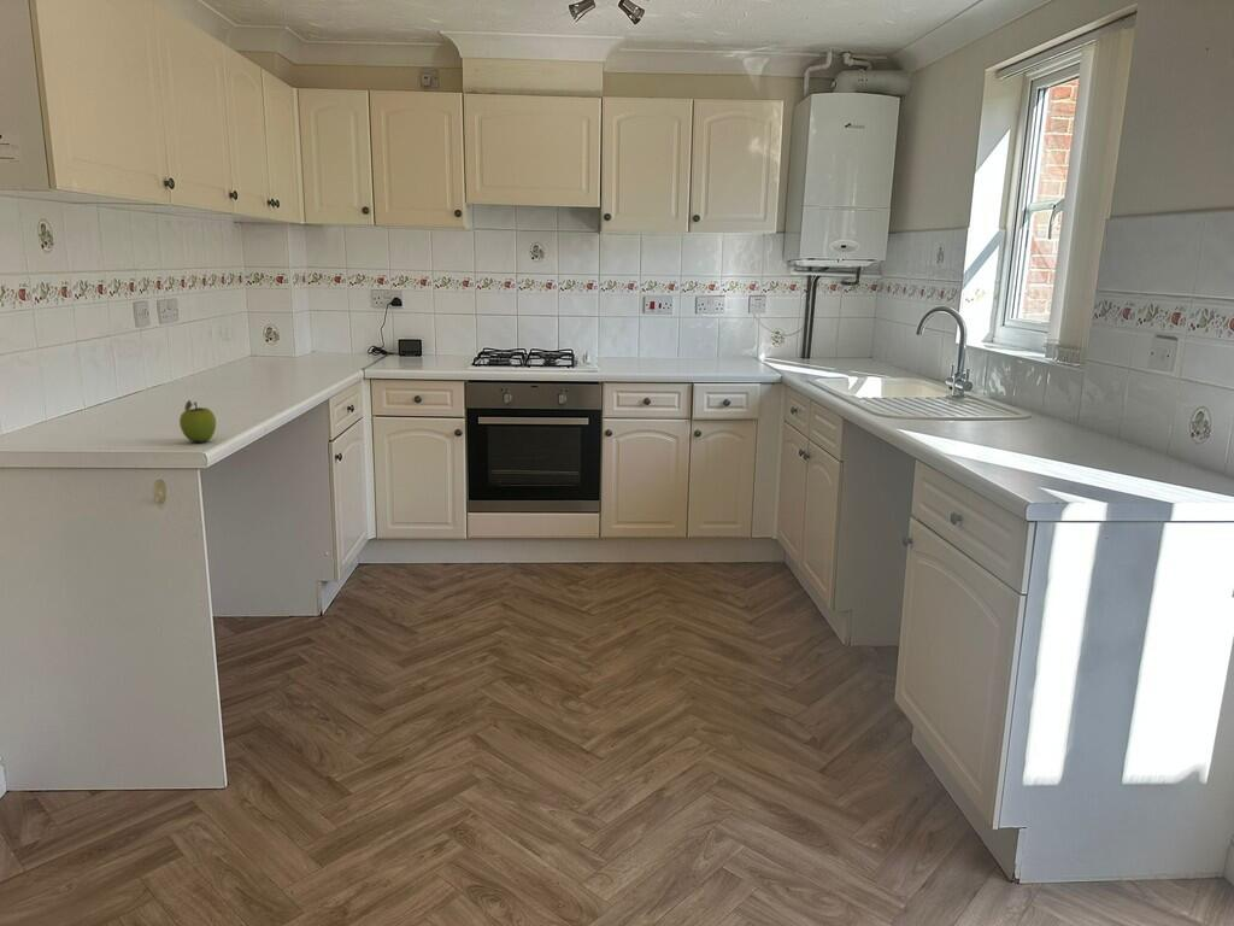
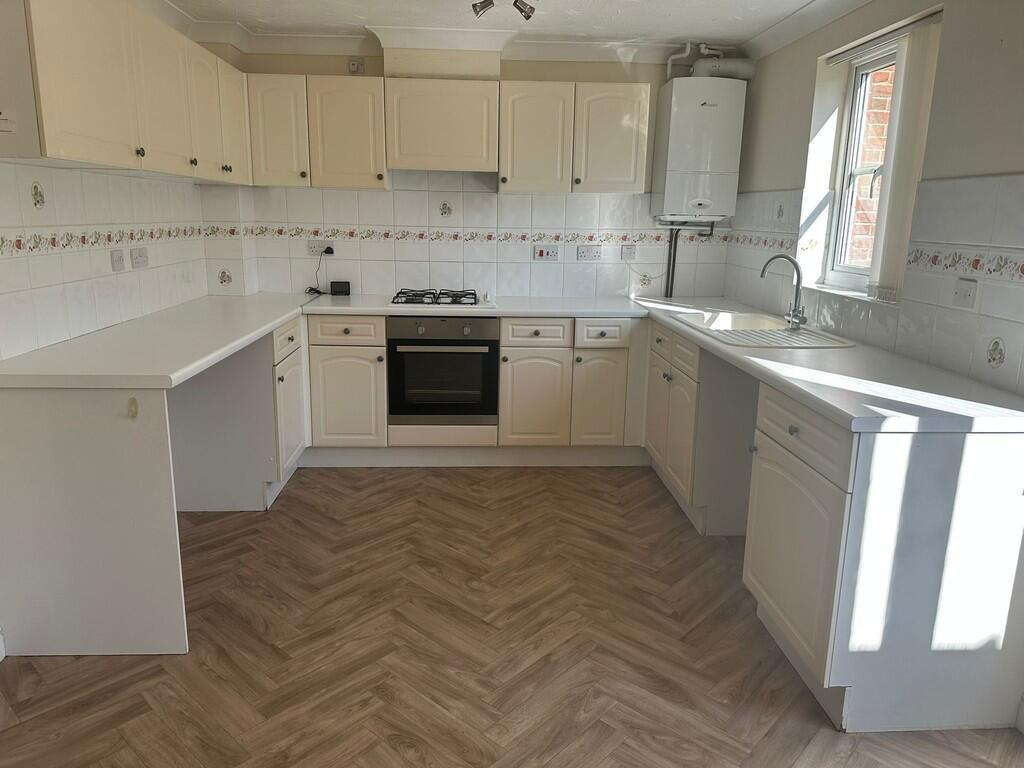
- fruit (196, 421)
